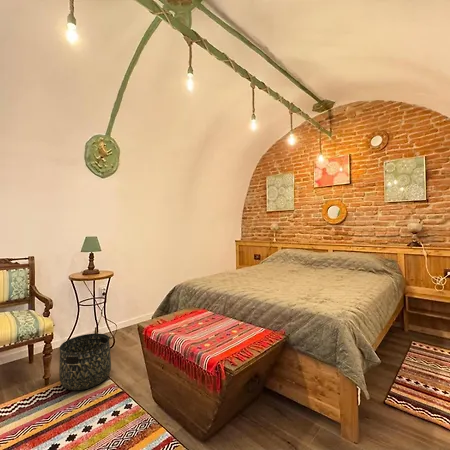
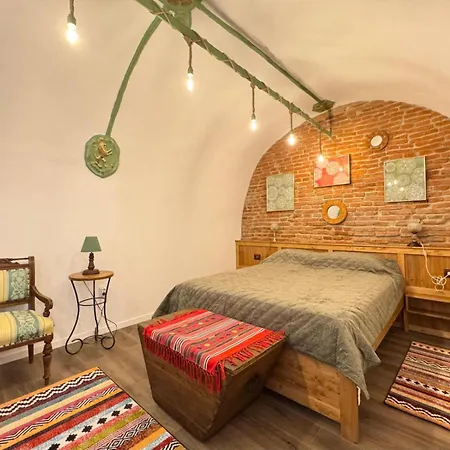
- basket (85, 361)
